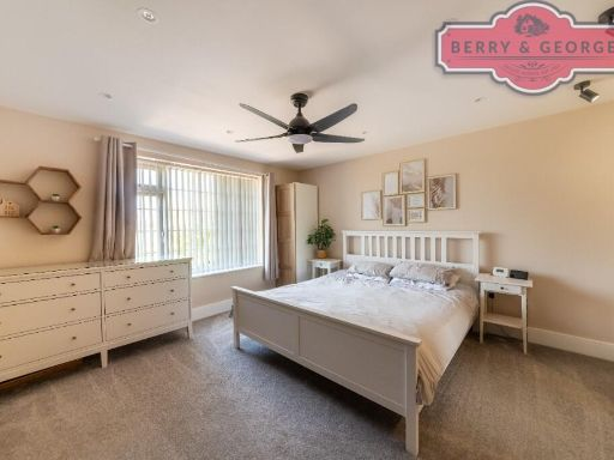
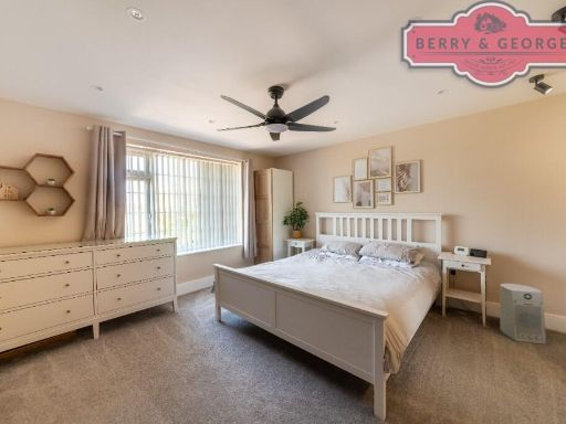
+ fan (518, 310)
